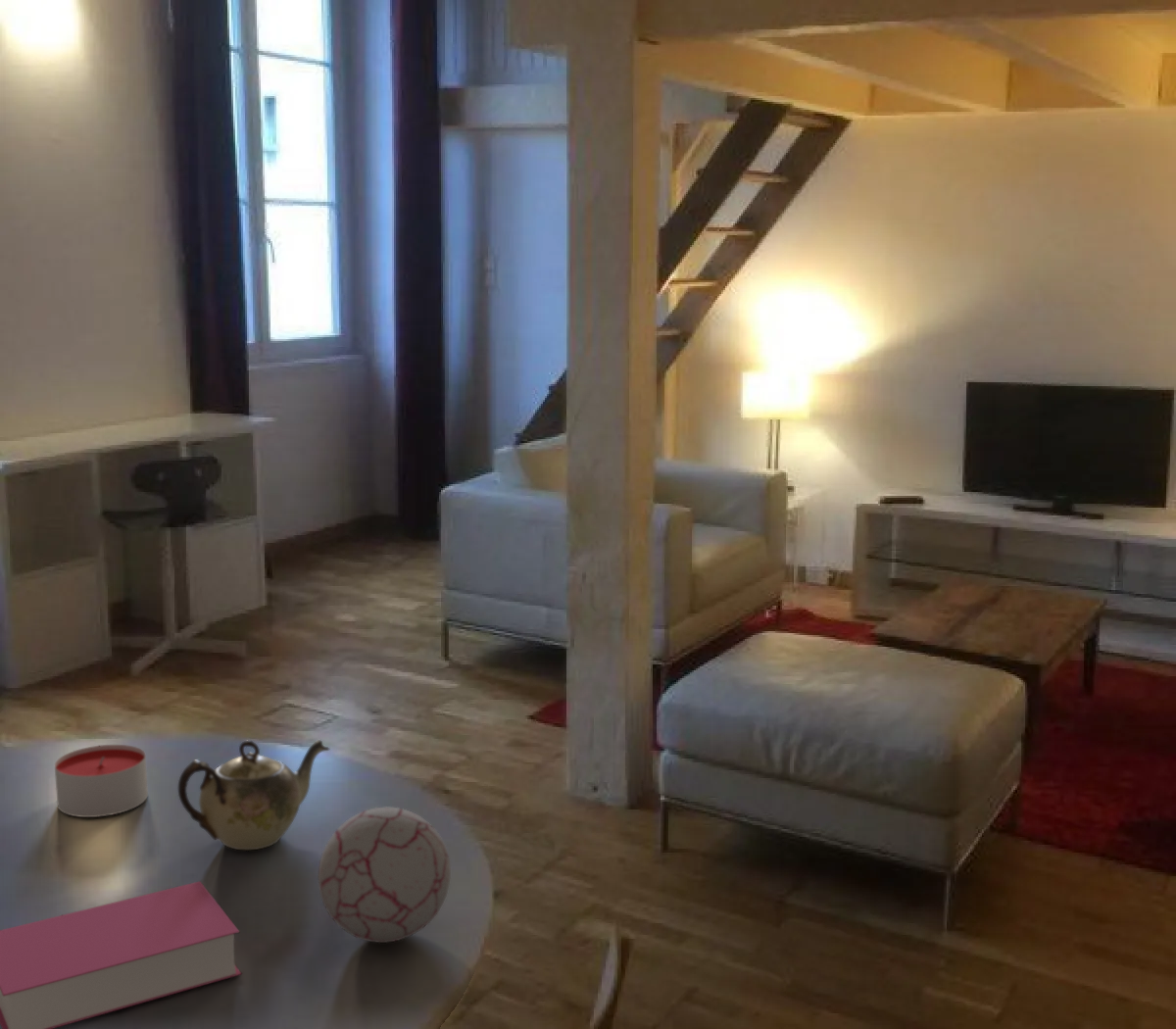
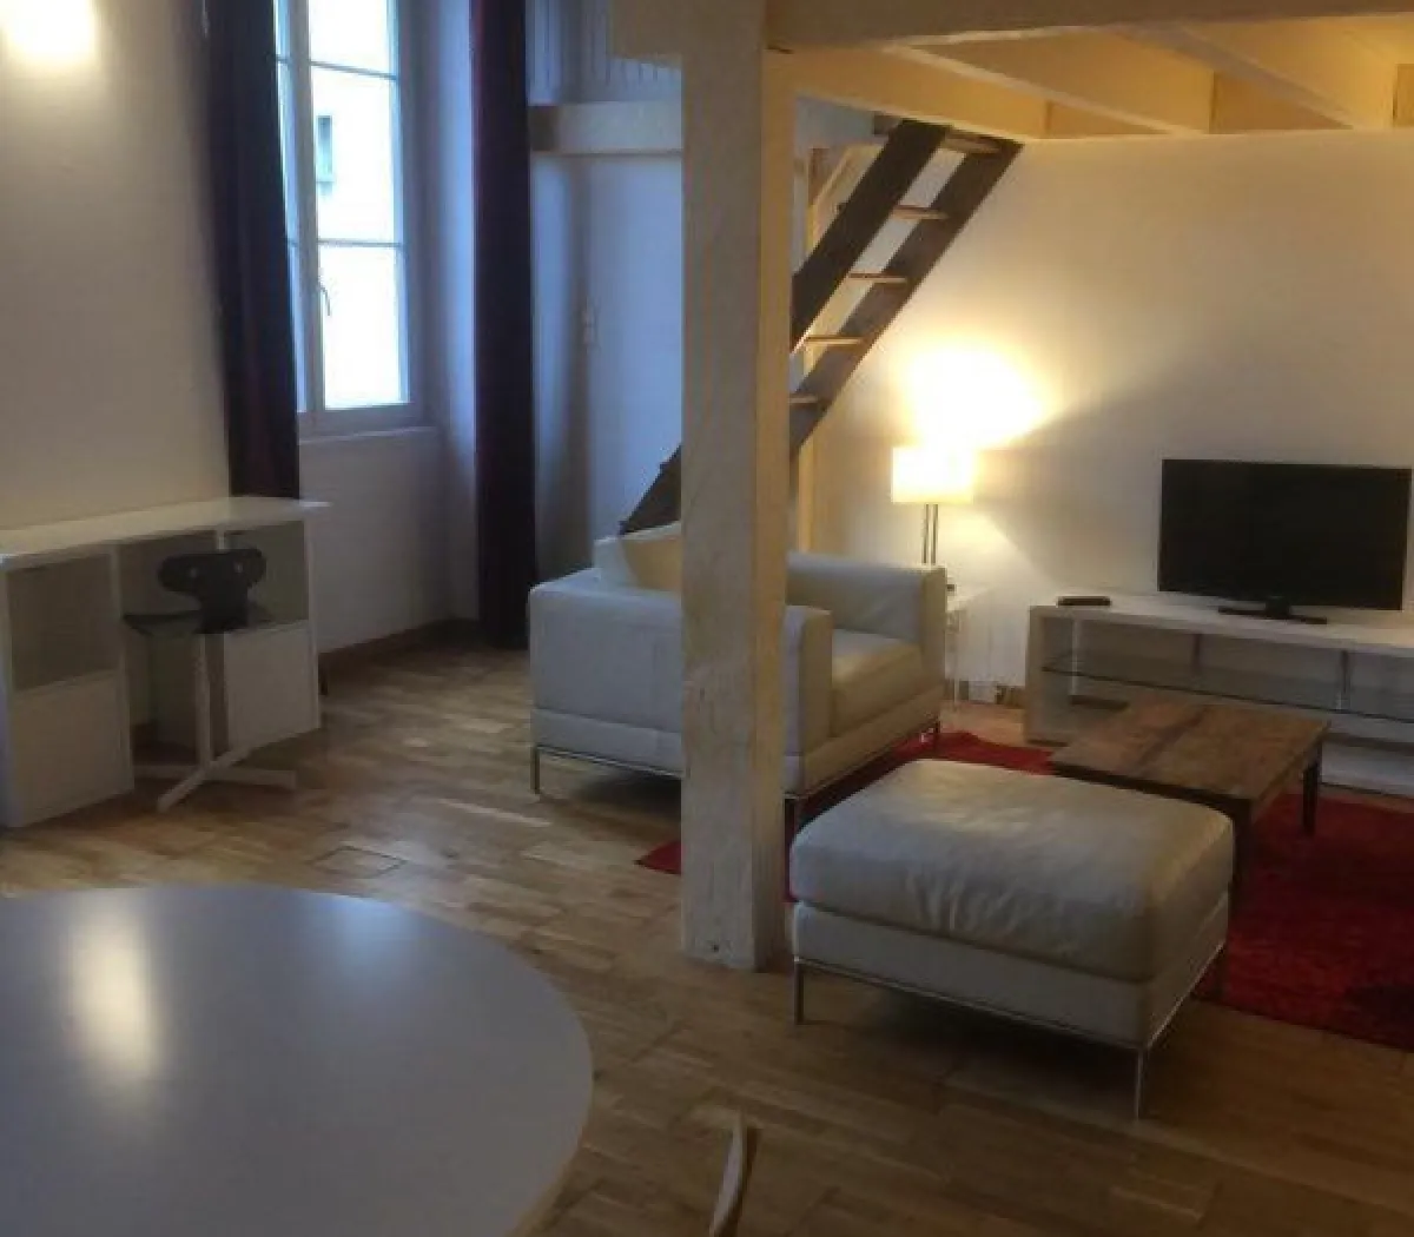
- book (110, 954)
- decorative ball (384, 873)
- teapot (258, 788)
- candle (101, 778)
